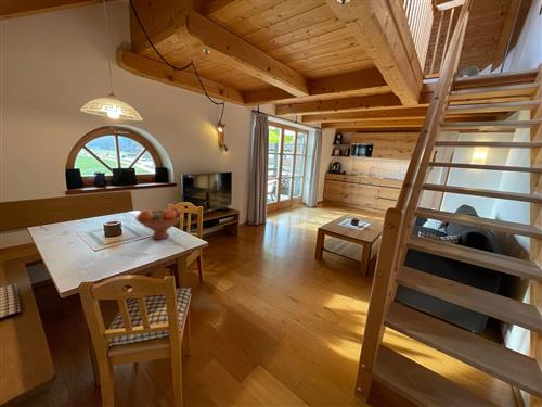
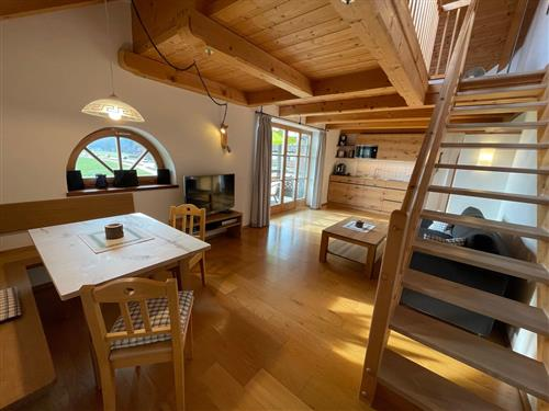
- fruit bowl (159, 221)
